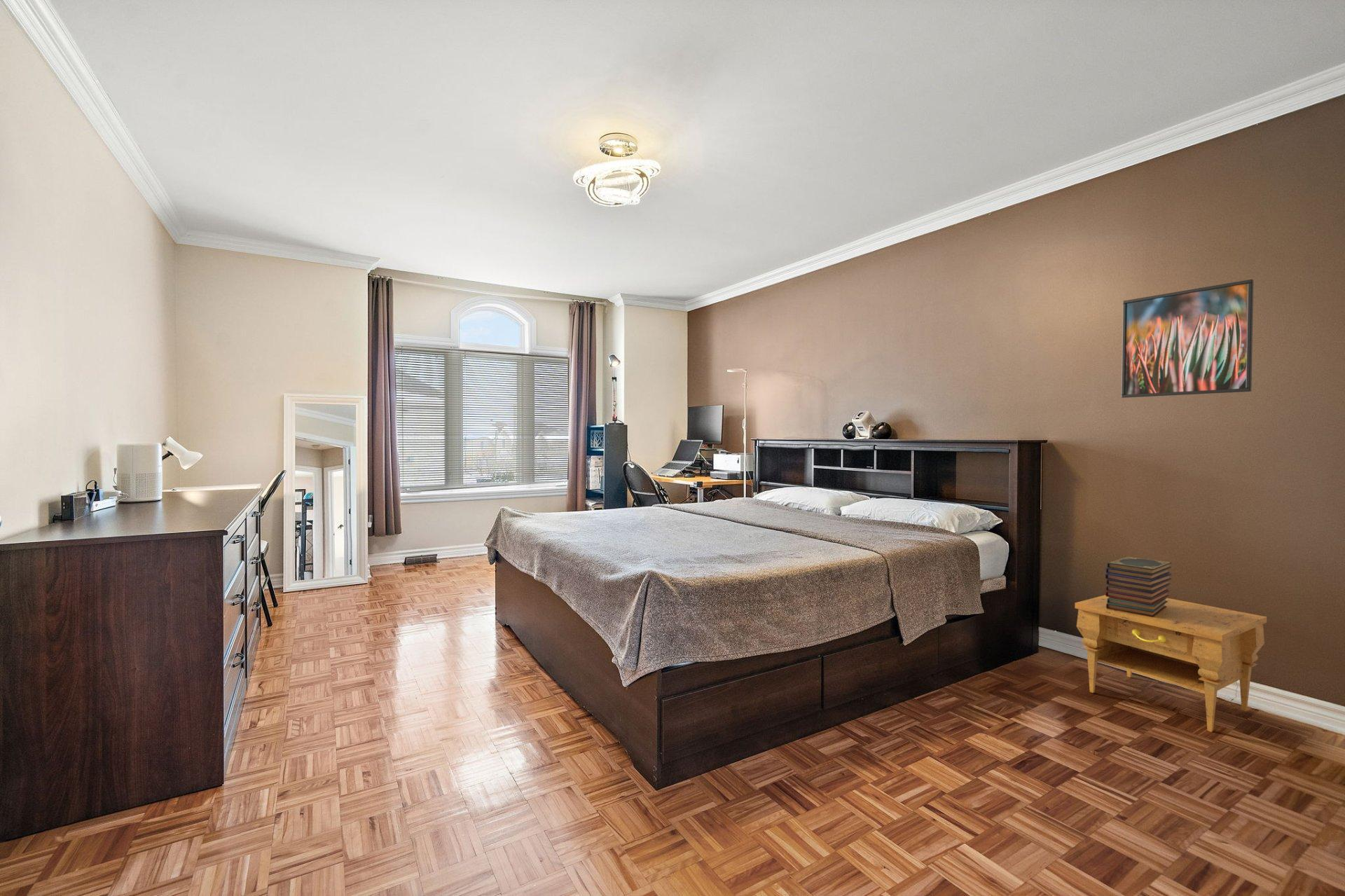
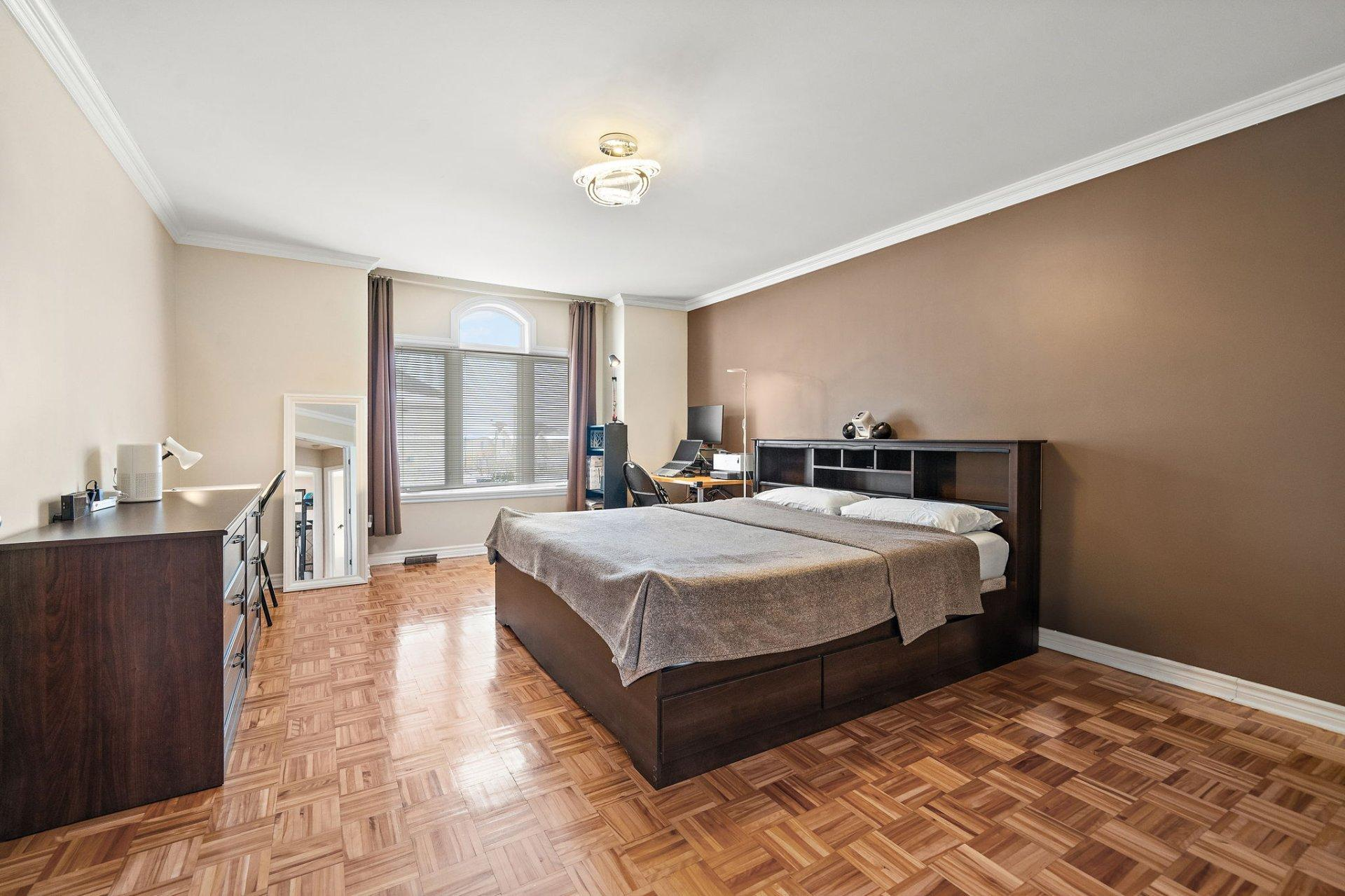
- nightstand (1166, 655)
- book stack (1138, 585)
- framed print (1182, 343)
